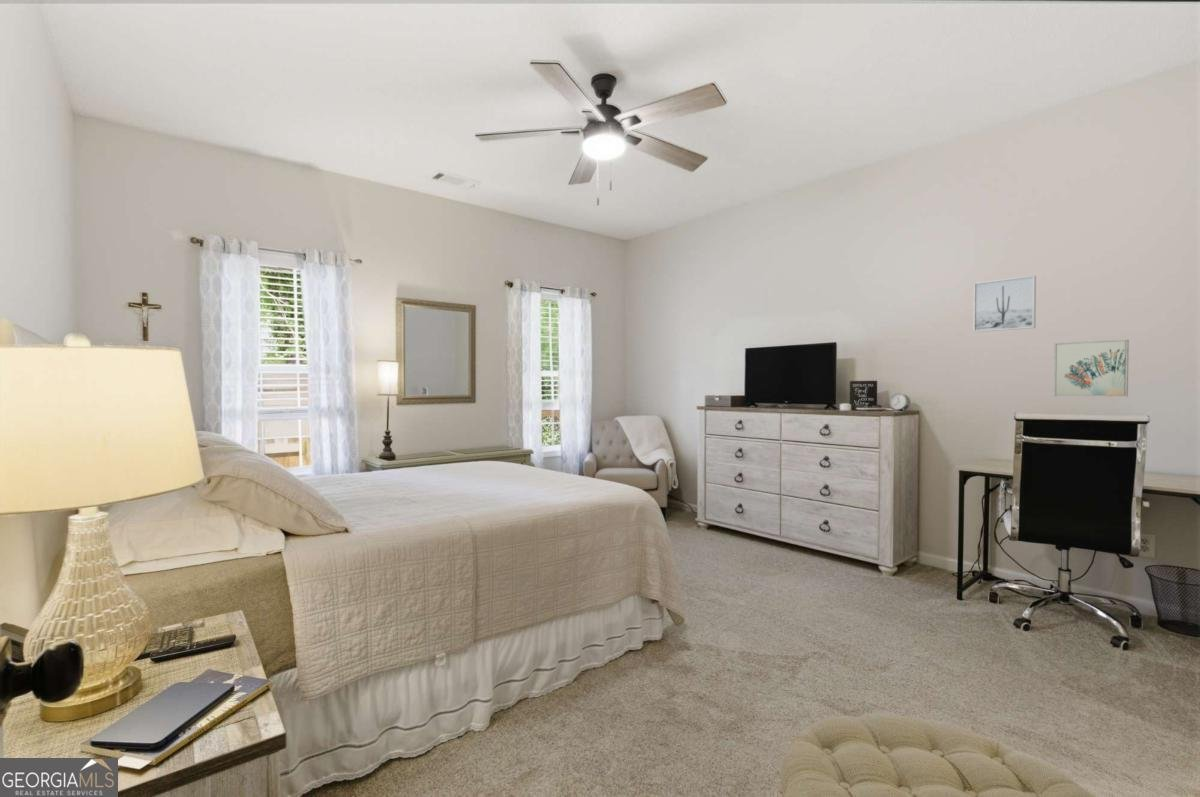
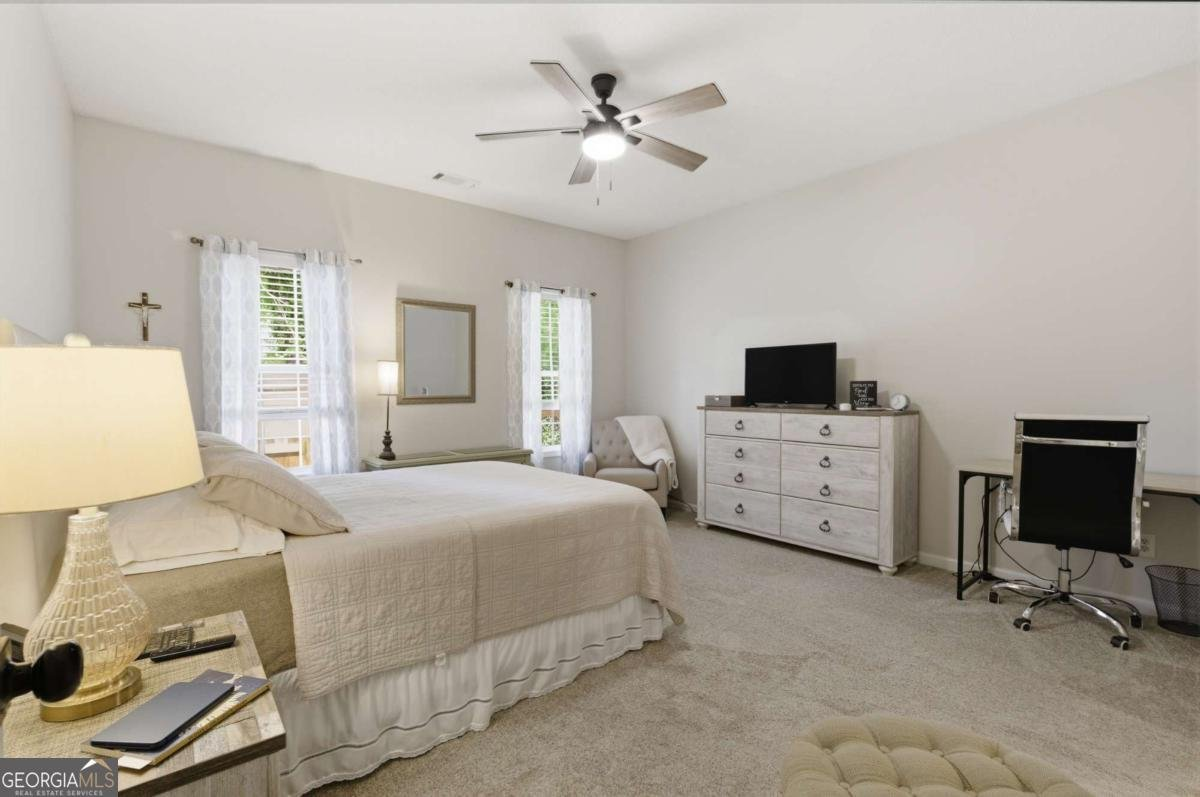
- wall art (1003, 304)
- wall art (1090, 369)
